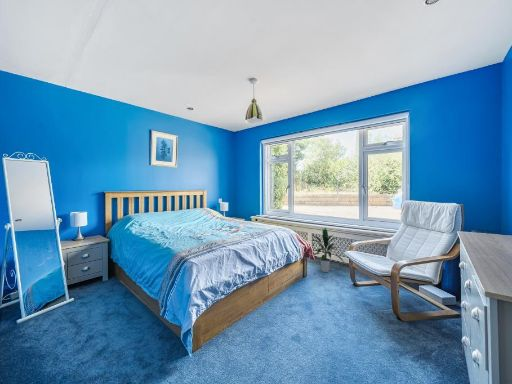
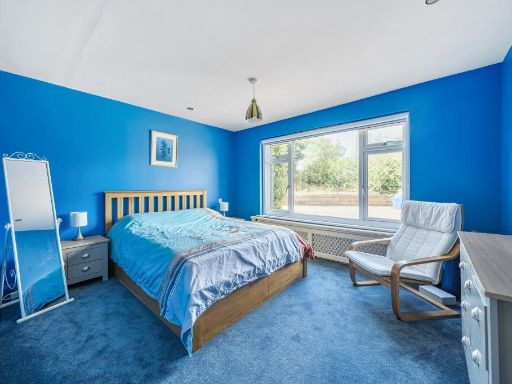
- indoor plant (325, 250)
